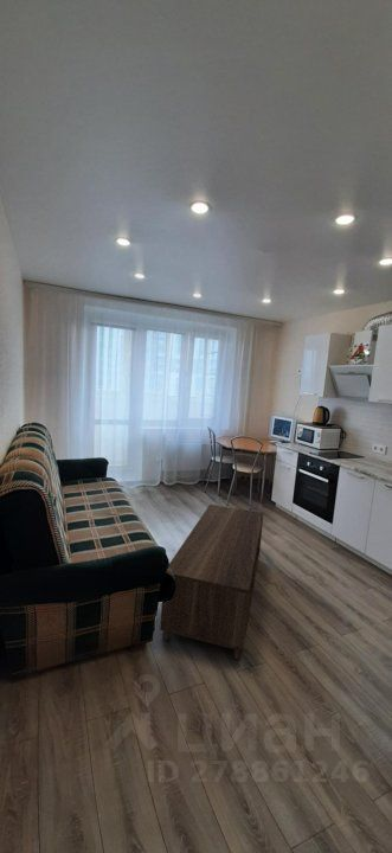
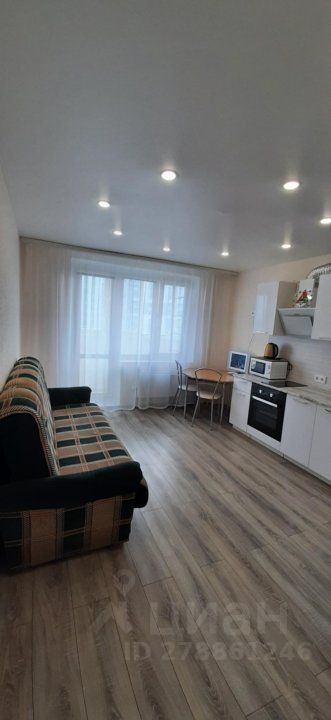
- coffee table (221, 563)
